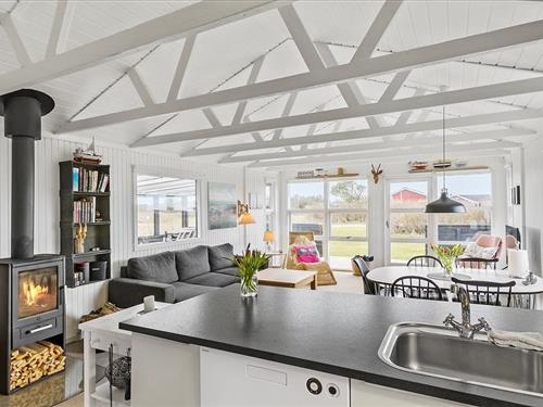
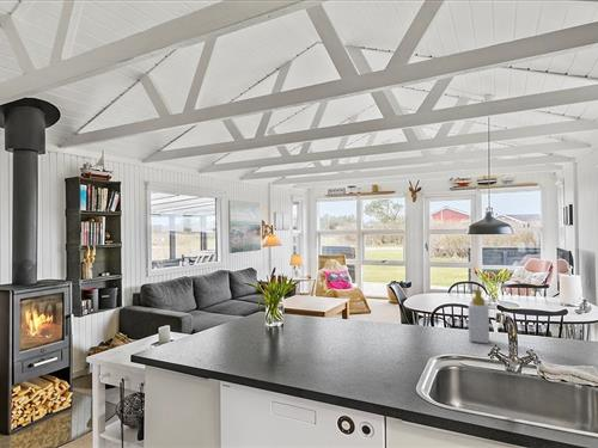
+ soap bottle (478, 314)
